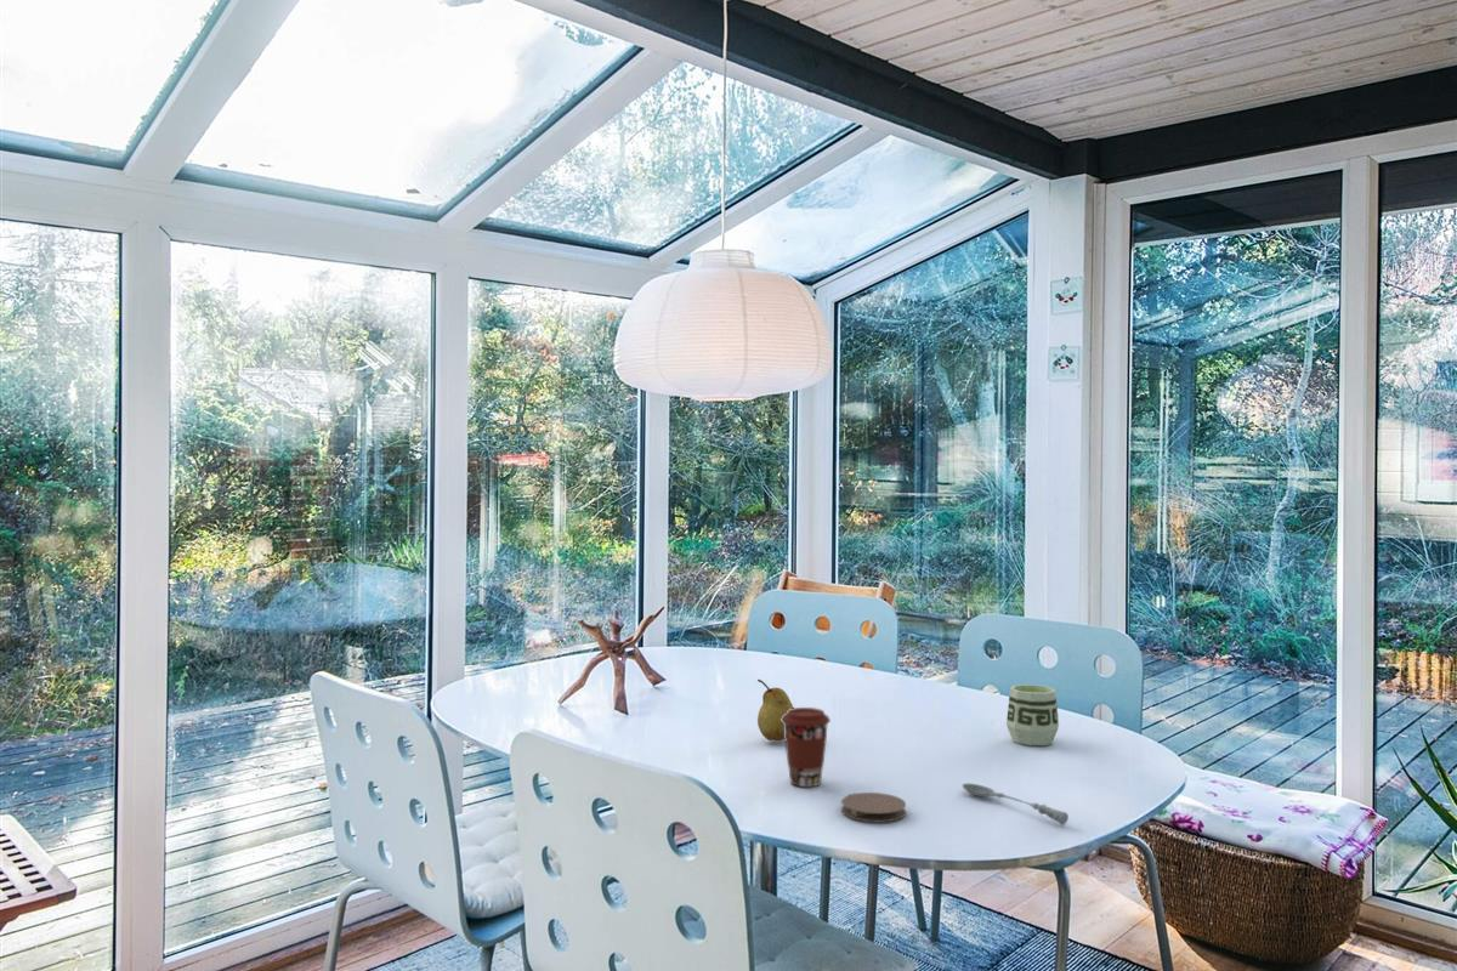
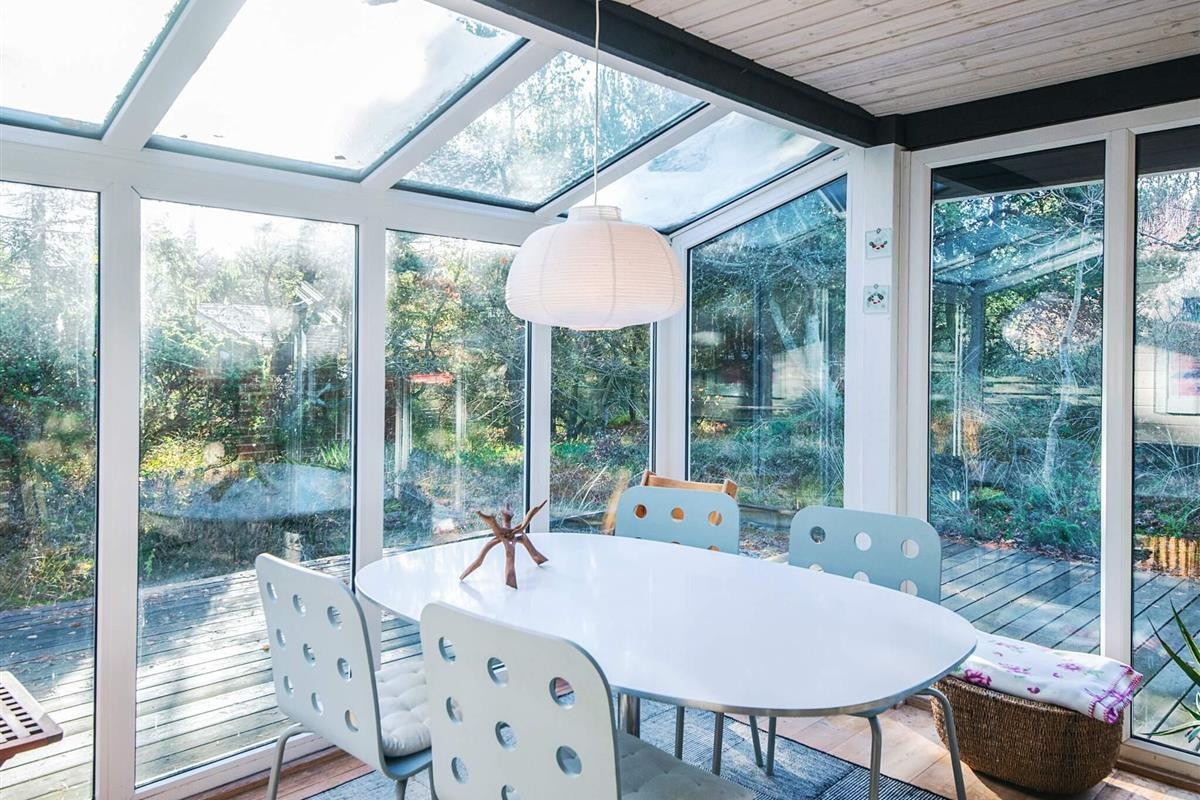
- coffee cup (805, 746)
- coaster (873, 806)
- cup (1032, 714)
- soupspoon (1011, 799)
- fruit (776, 709)
